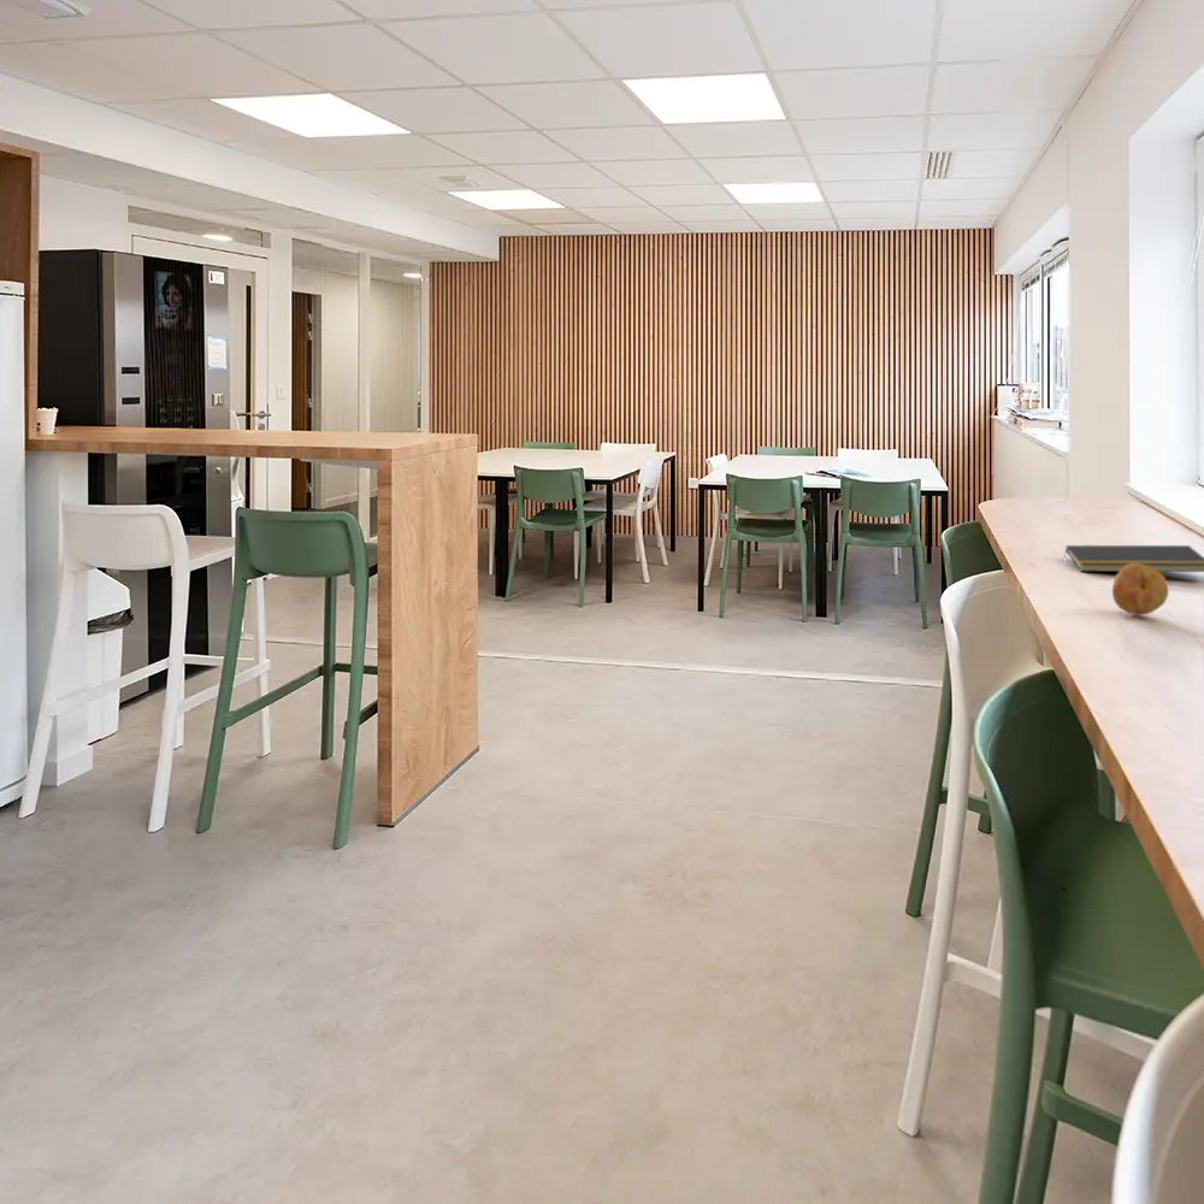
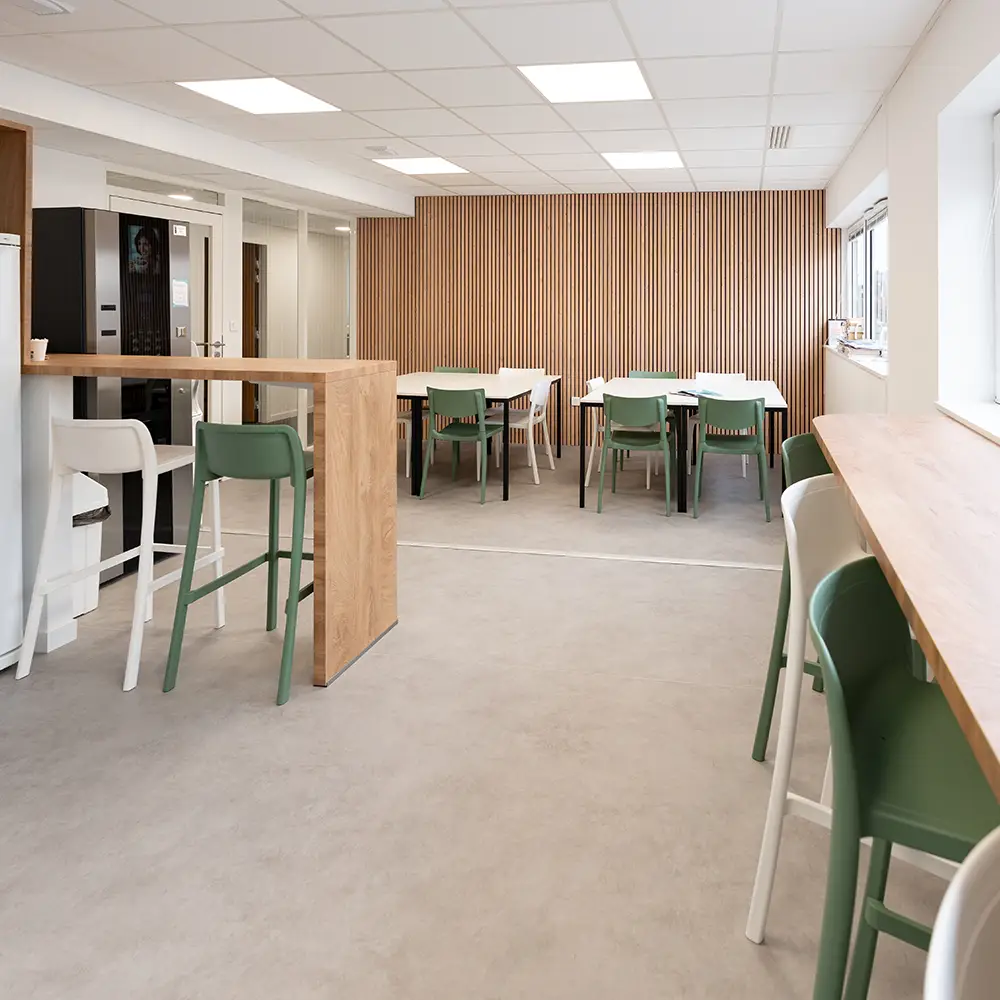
- notepad (1135, 557)
- fruit (1140, 589)
